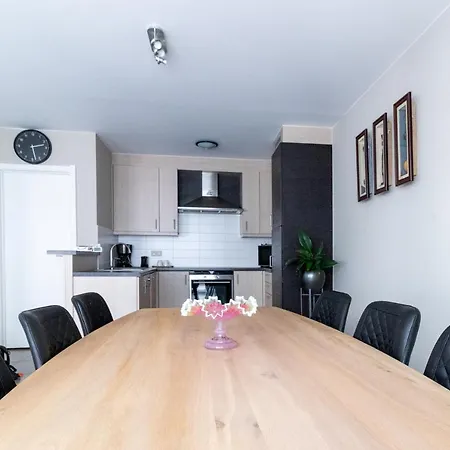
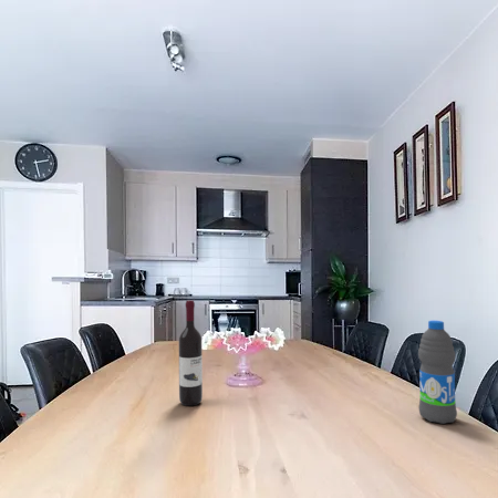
+ water bottle (436, 369)
+ wine bottle (190, 351)
